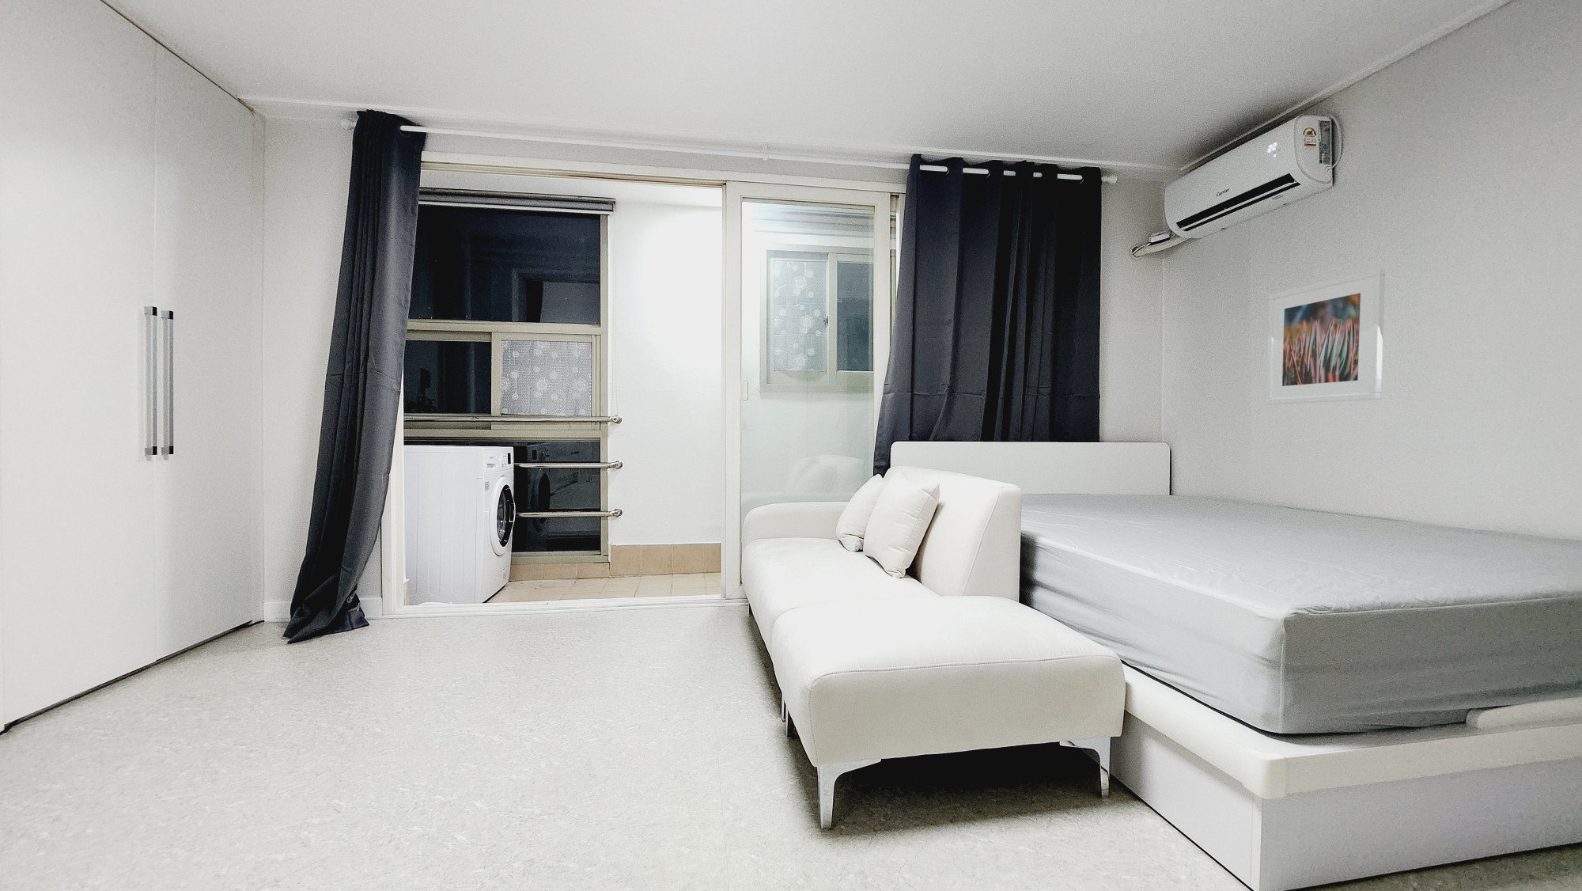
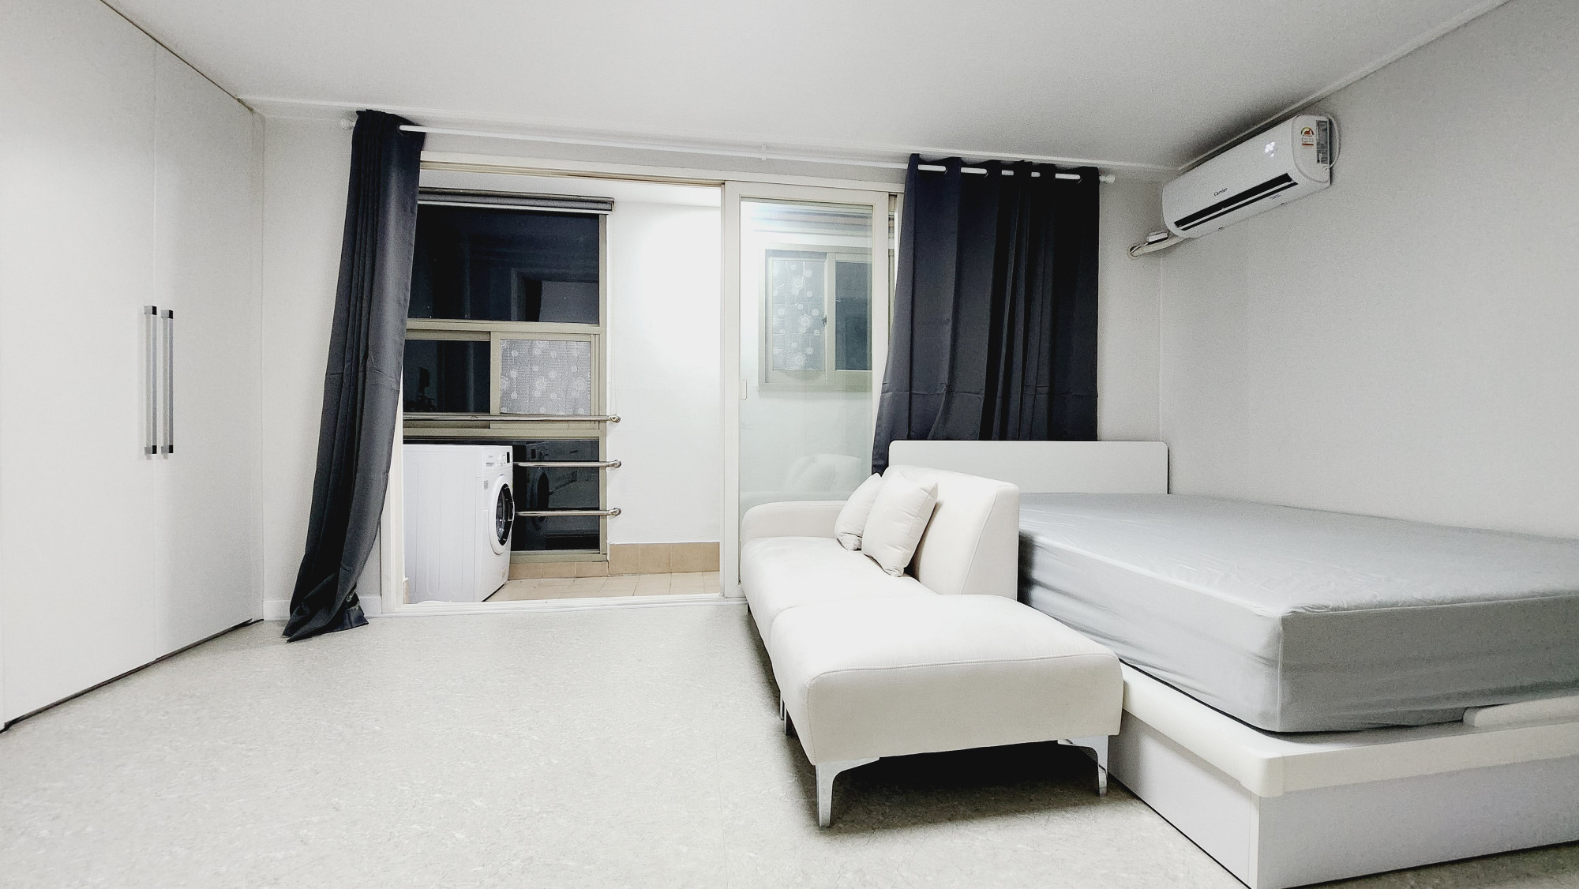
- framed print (1319, 342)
